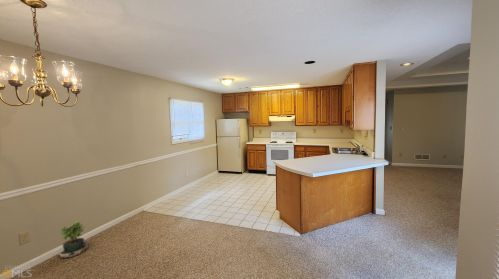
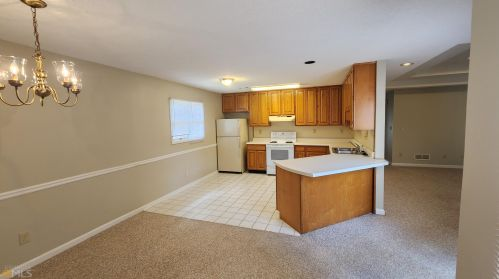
- potted plant (73, 237)
